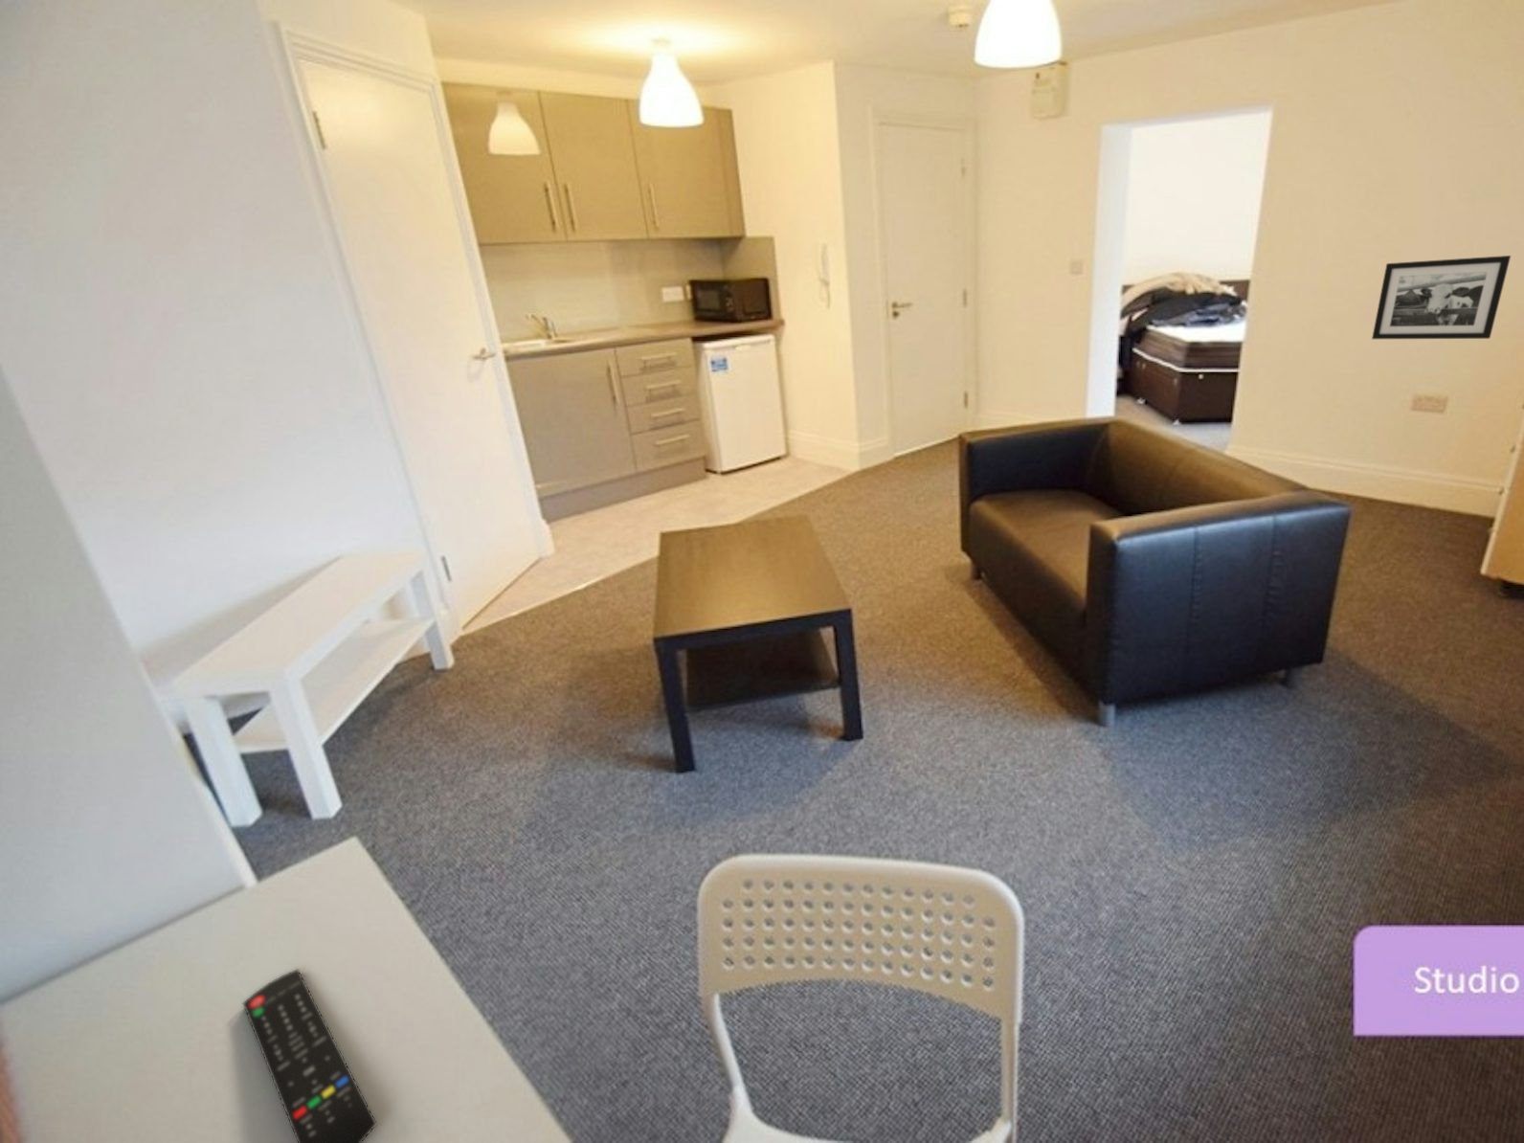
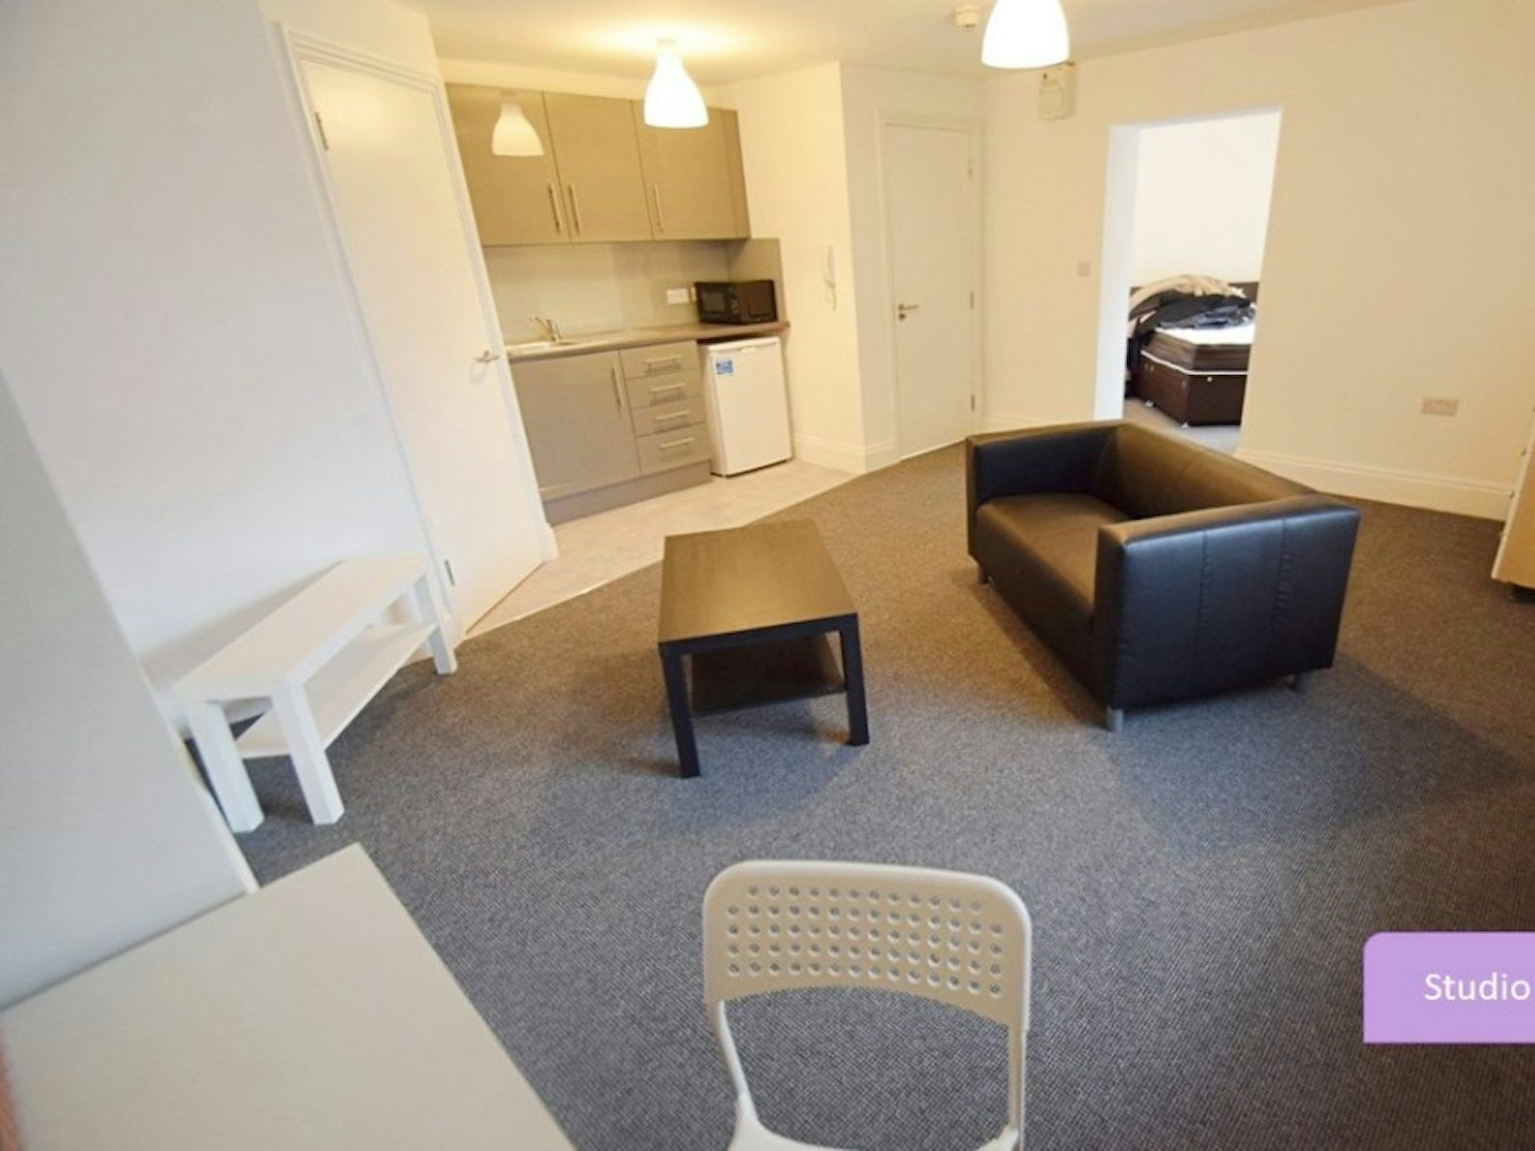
- remote control (304, 1059)
- picture frame (1436, 300)
